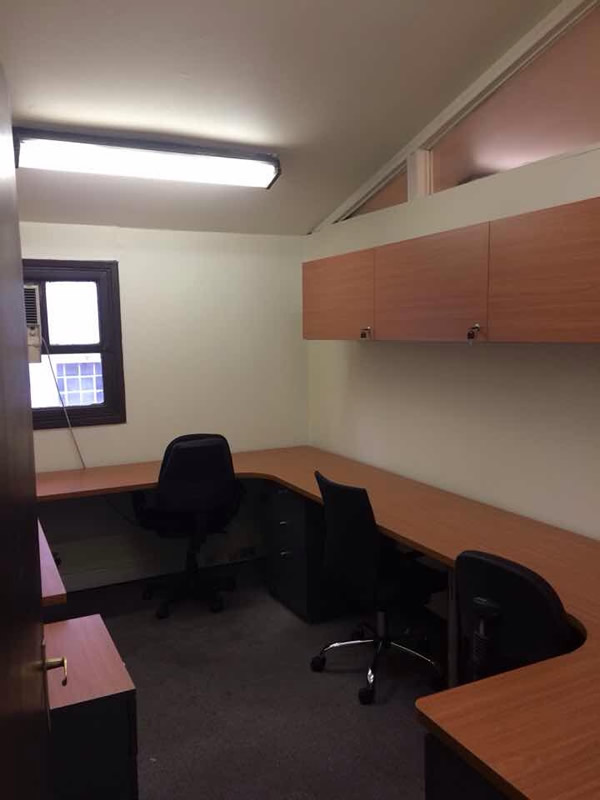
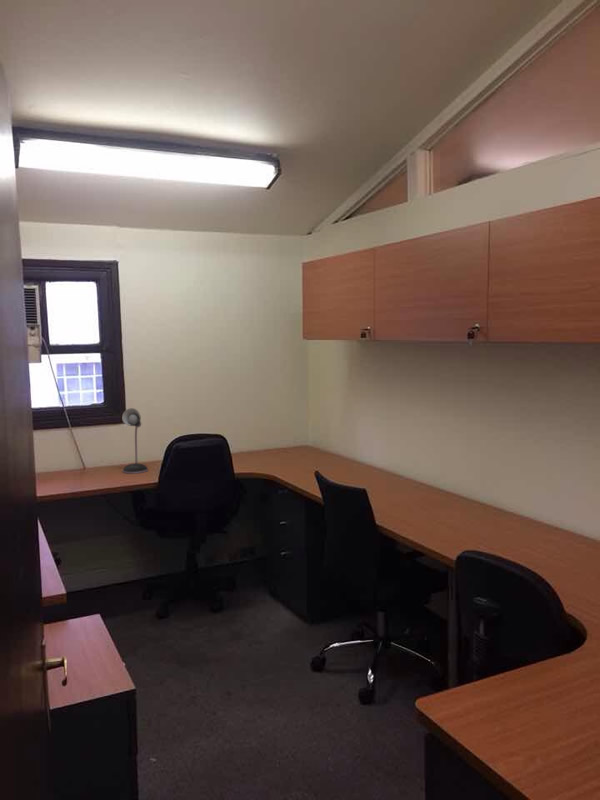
+ desk lamp (135, 439)
